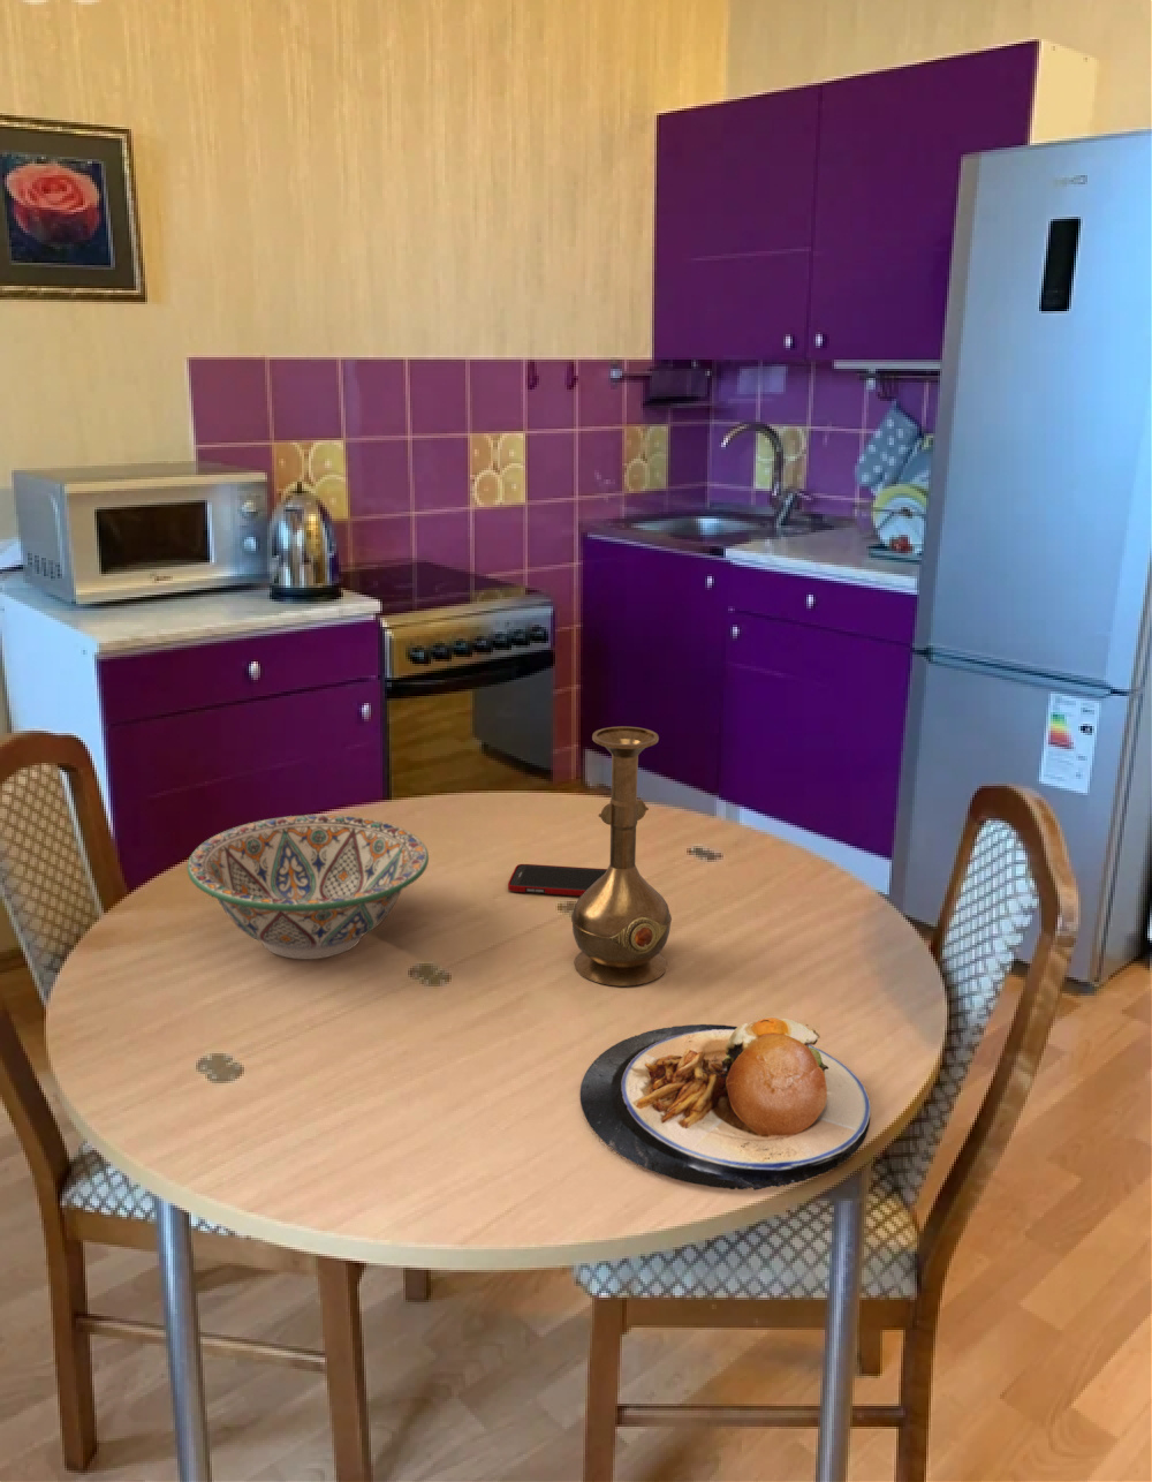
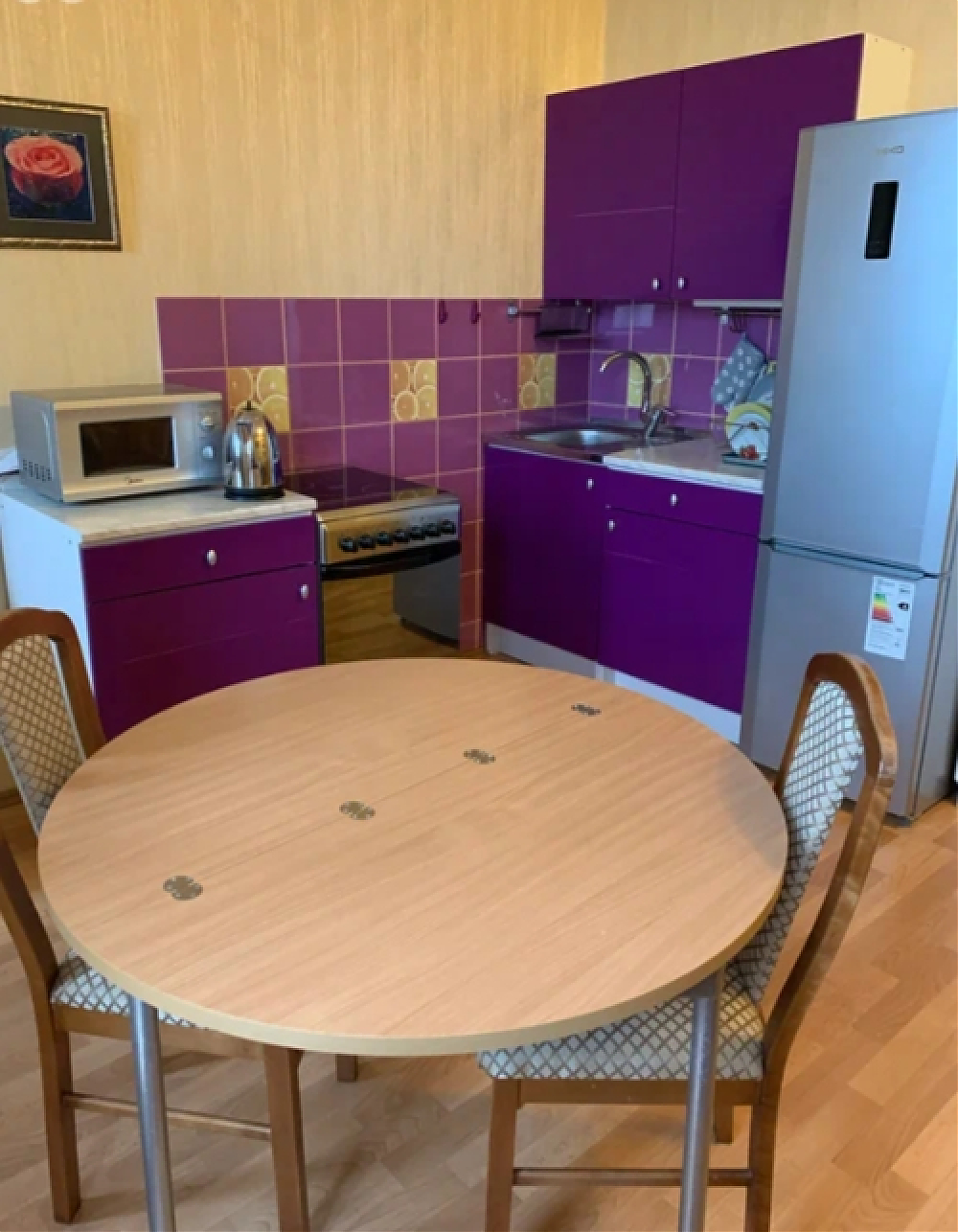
- plate (725, 1062)
- decorative bowl (313, 895)
- vase (622, 853)
- cell phone (564, 881)
